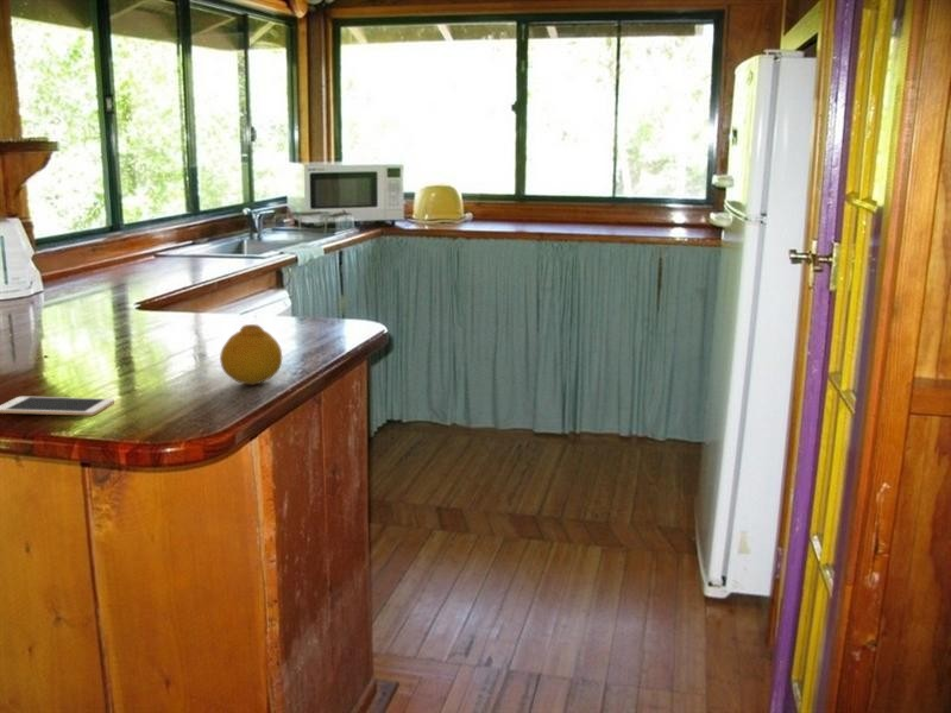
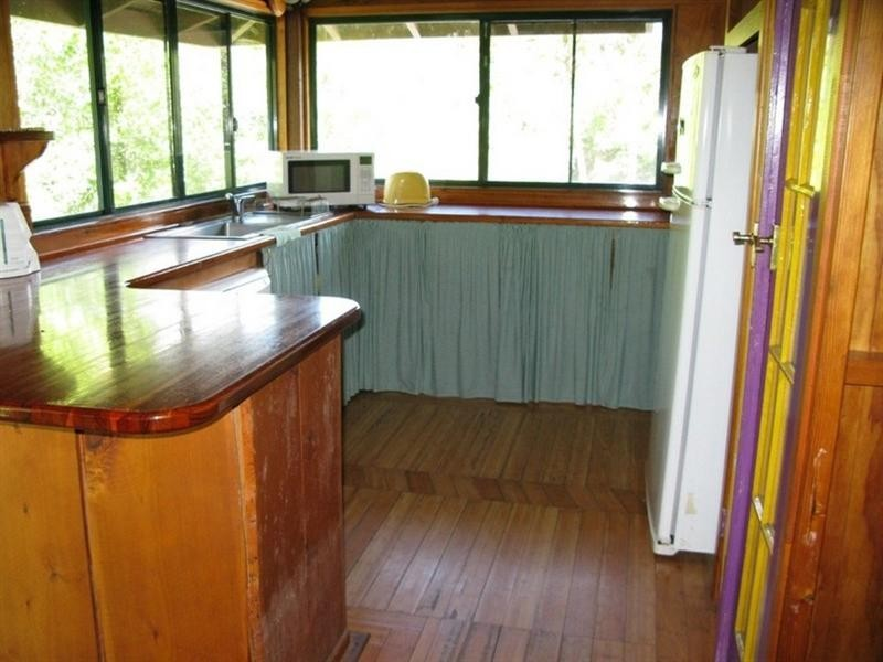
- fruit (251, 354)
- cell phone (55, 405)
